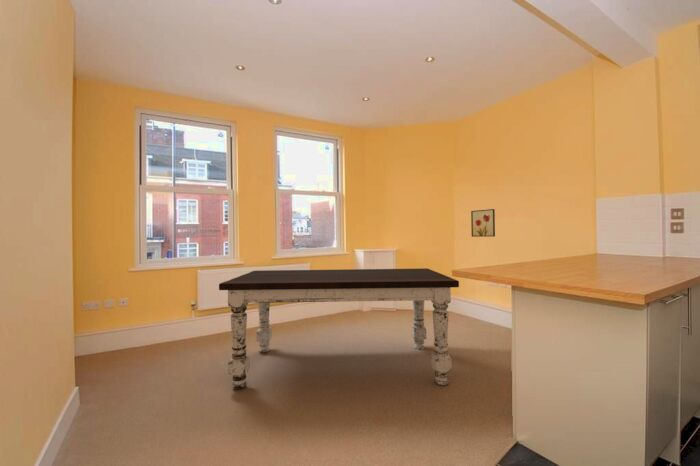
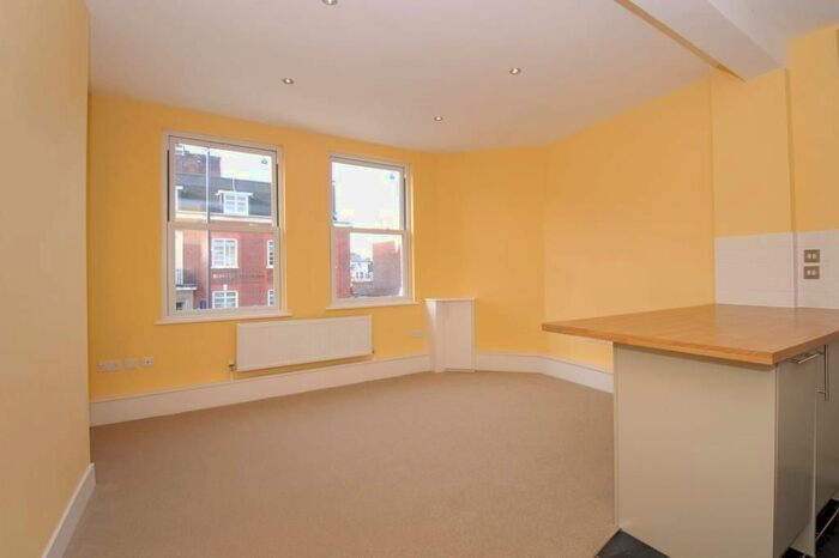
- wall art (483, 223)
- dining table (340, 301)
